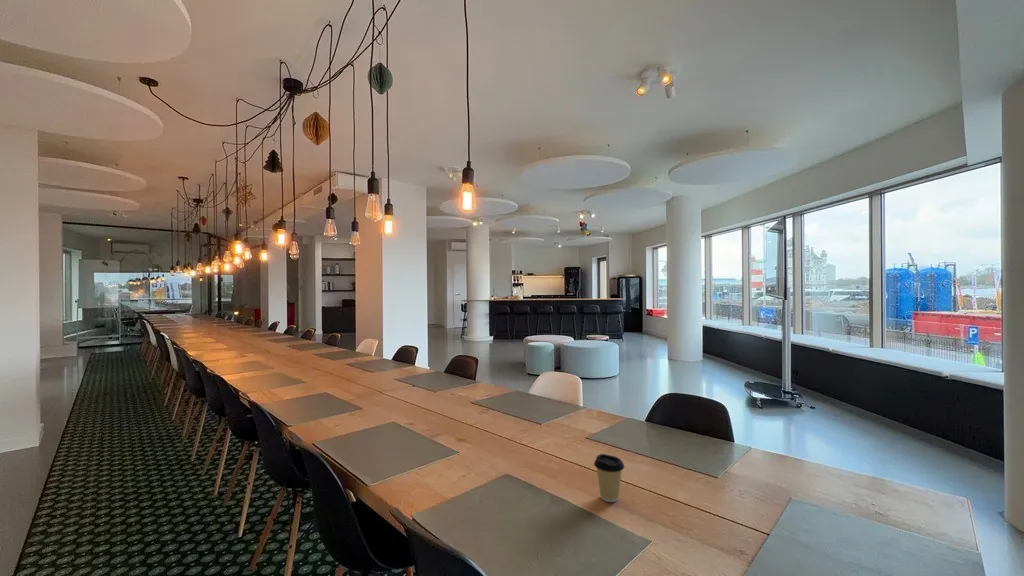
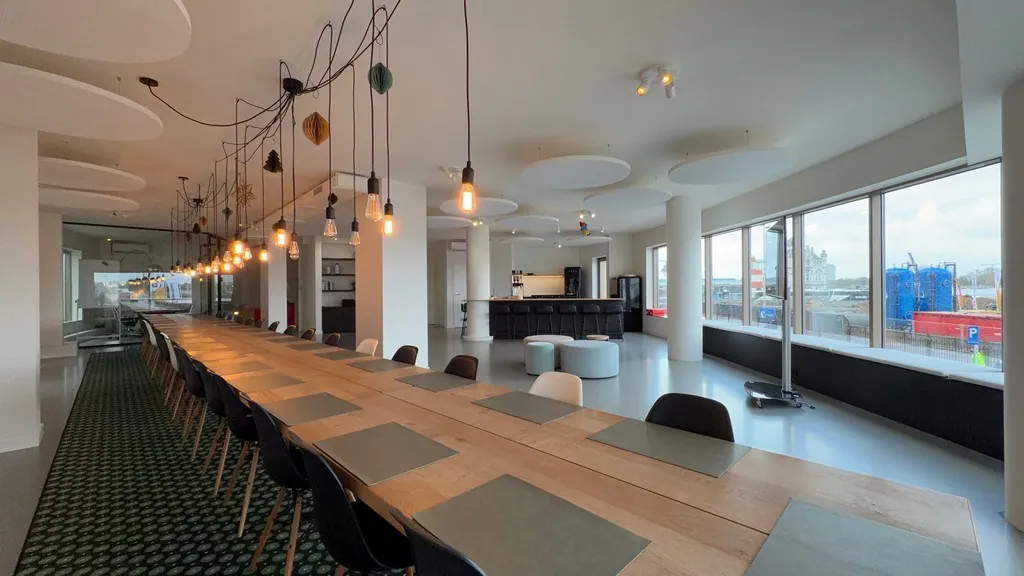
- coffee cup (609, 478)
